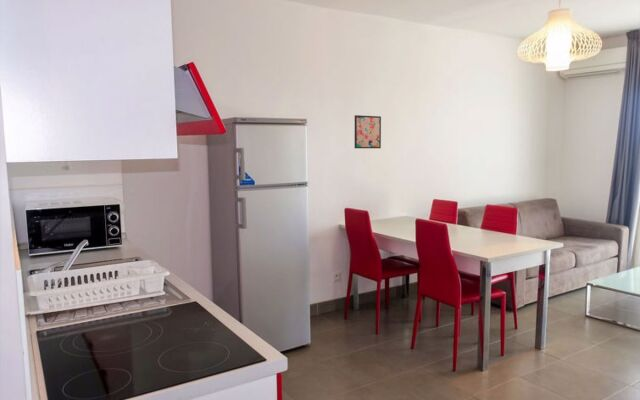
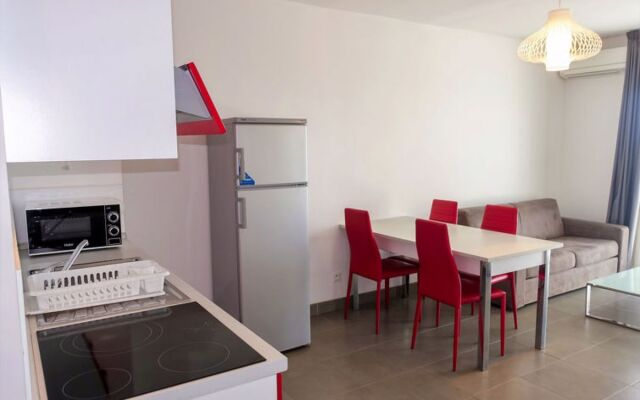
- wall art (367, 132)
